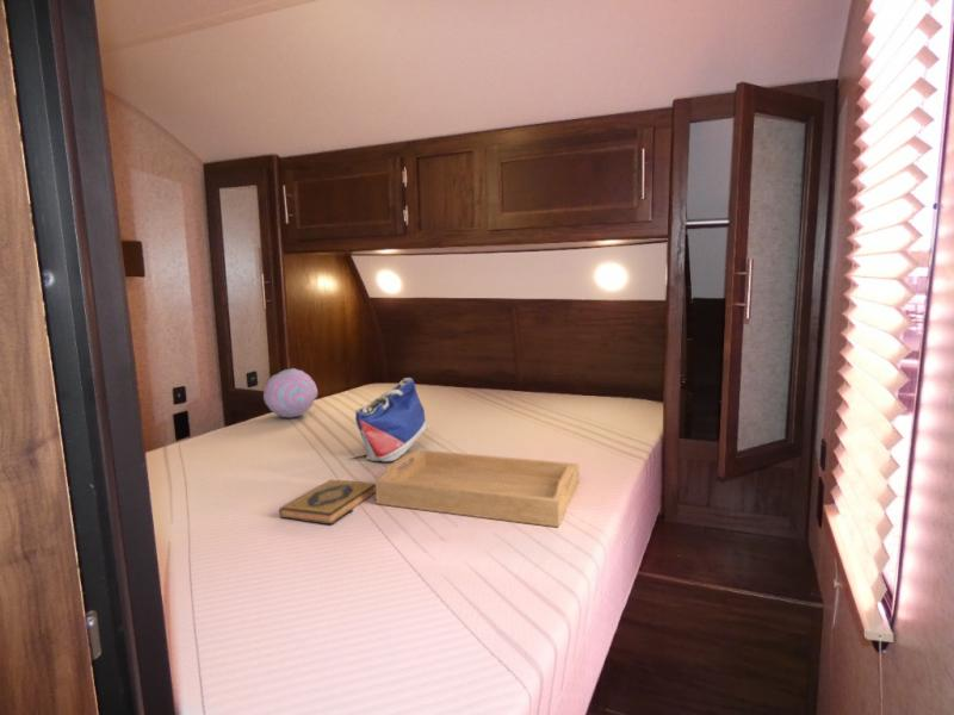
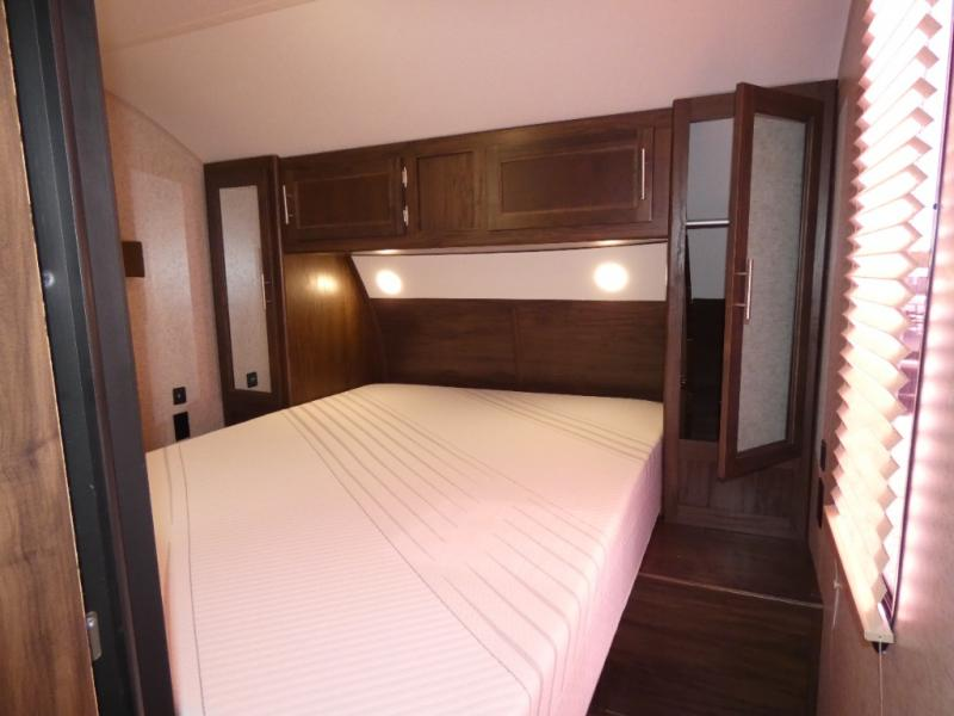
- tote bag (388, 418)
- cushion (291, 393)
- hardback book (330, 499)
- serving tray (481, 479)
